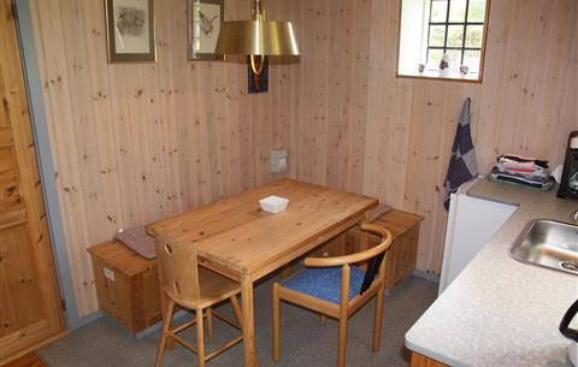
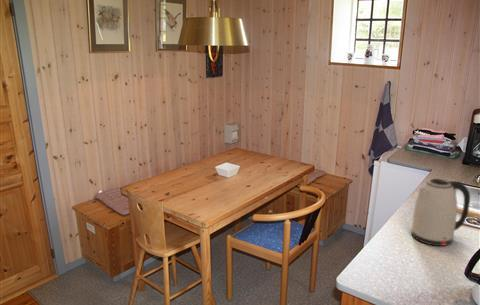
+ kettle (442, 208)
